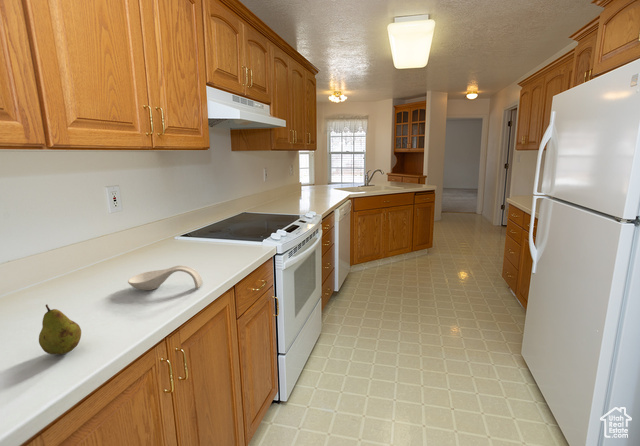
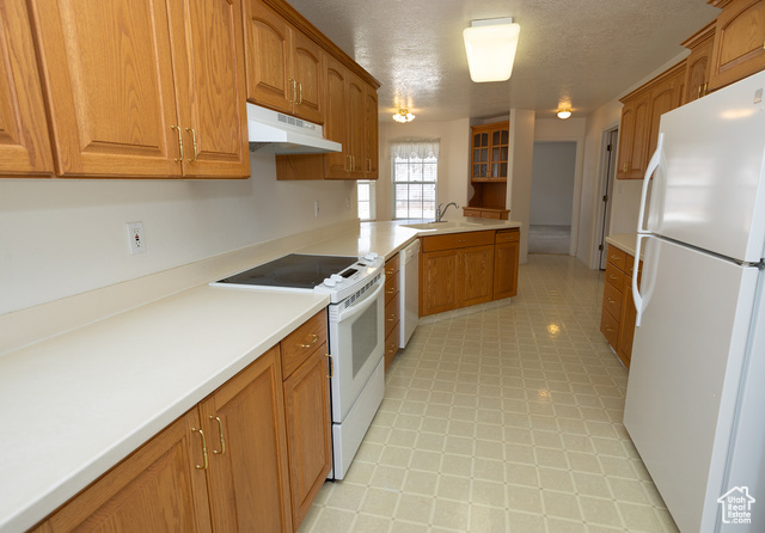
- spoon rest (165, 276)
- fruit (60, 328)
